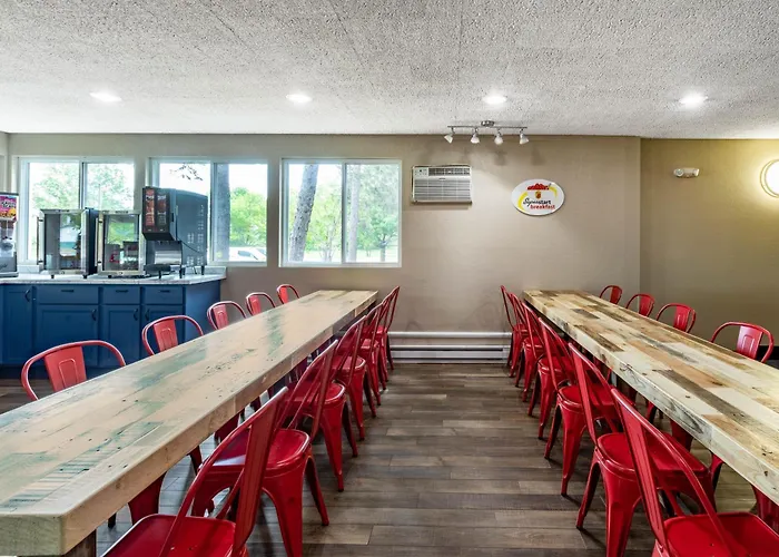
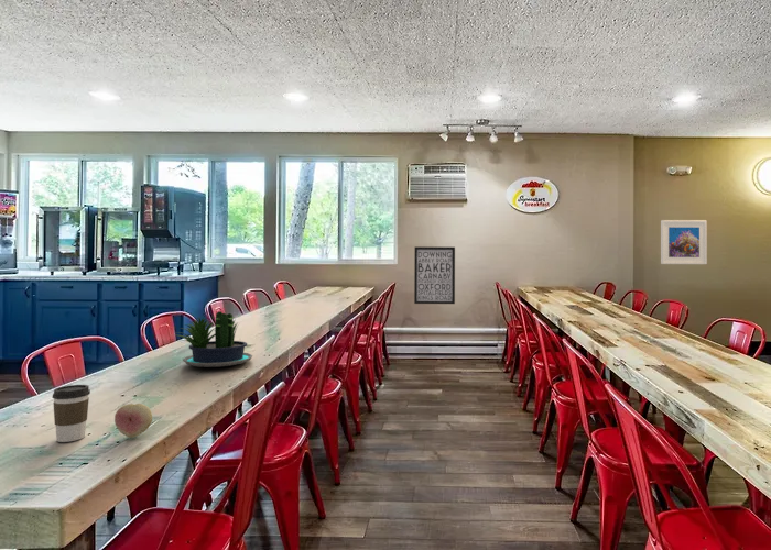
+ potted plant (213, 337)
+ coffee cup (70, 413)
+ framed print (683, 242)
+ wall art (434, 275)
+ fruit (132, 420)
